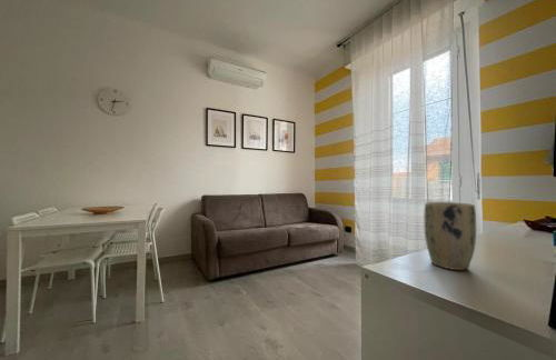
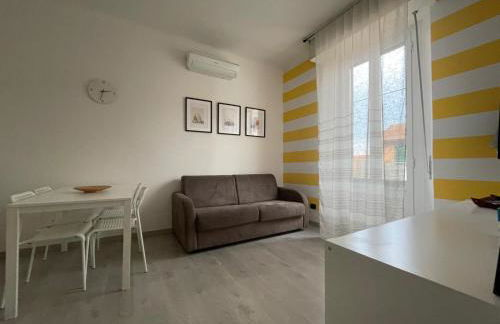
- plant pot (448, 233)
